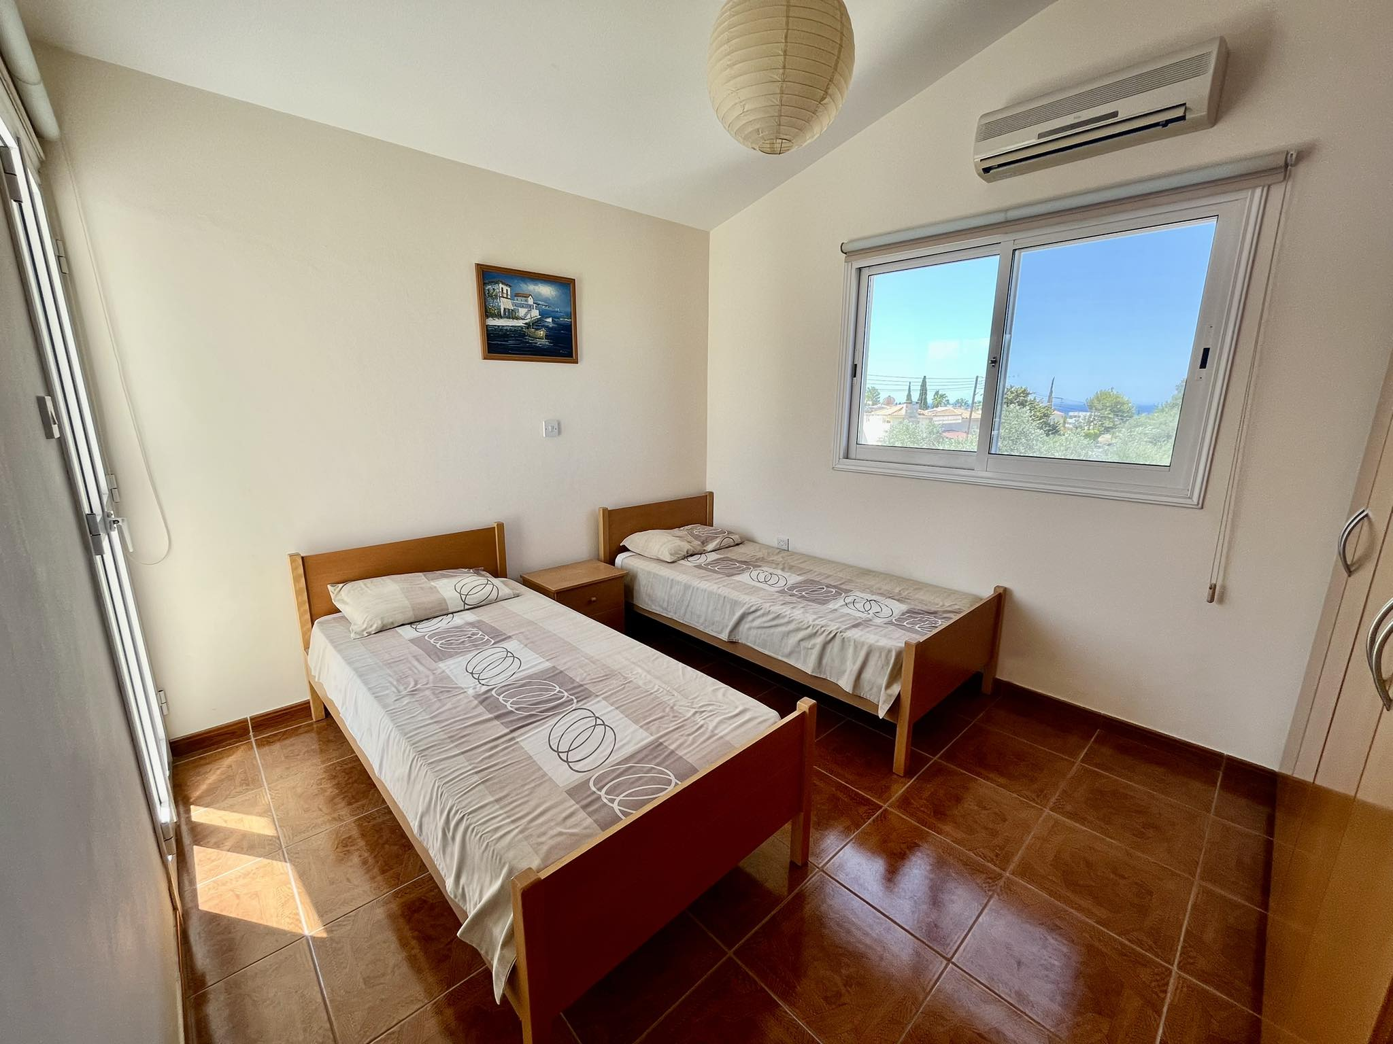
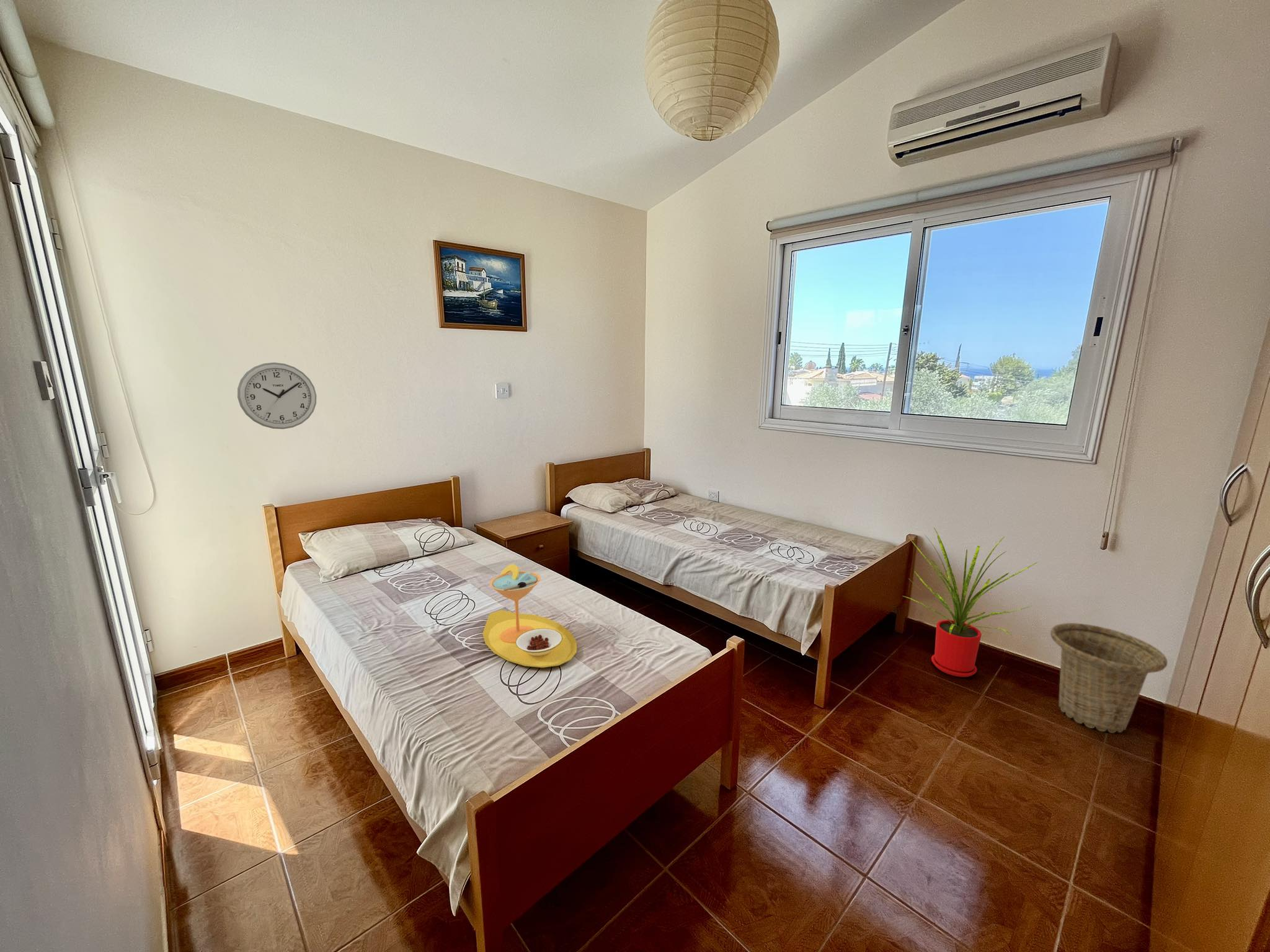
+ wall clock (278, 396)
+ basket (1098, 680)
+ house plant (962, 603)
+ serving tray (524, 614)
